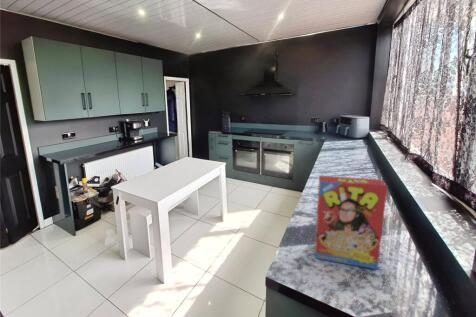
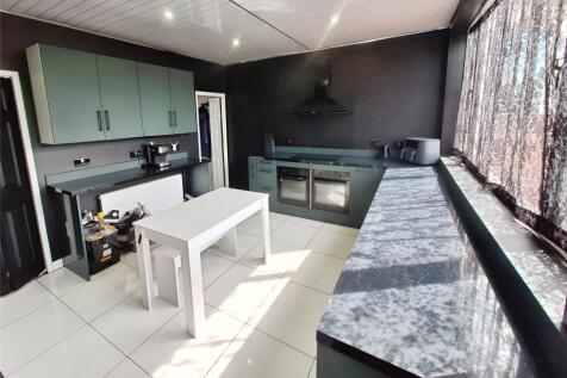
- cereal box (346, 220)
